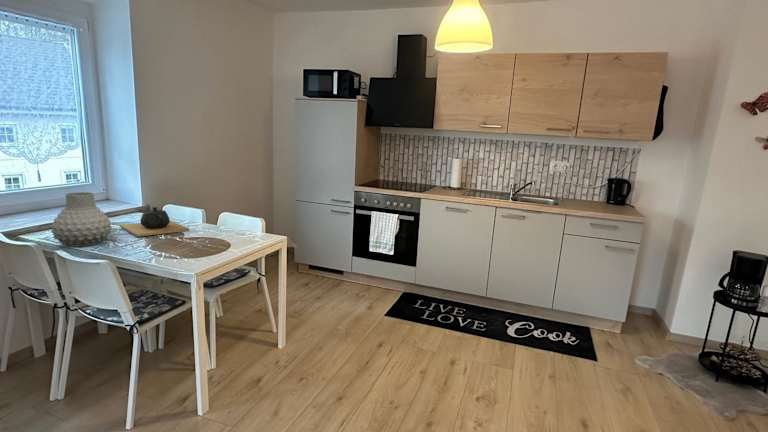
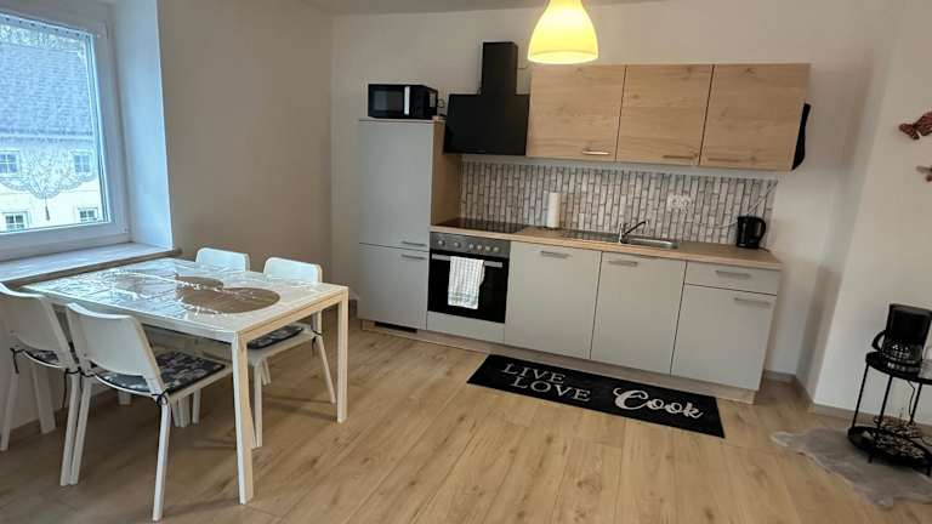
- vase (81, 218)
- teapot (154, 217)
